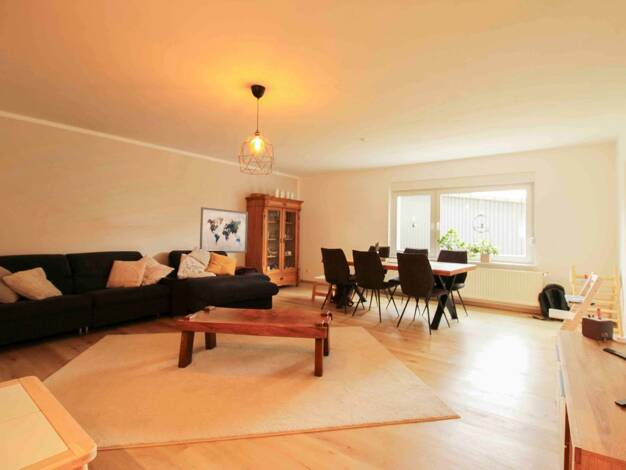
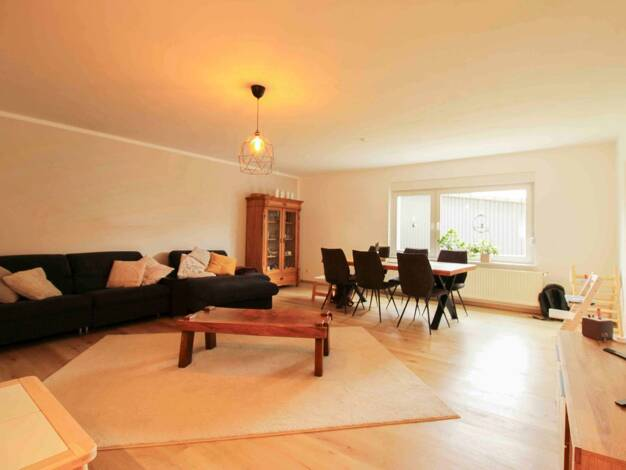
- wall art (225, 231)
